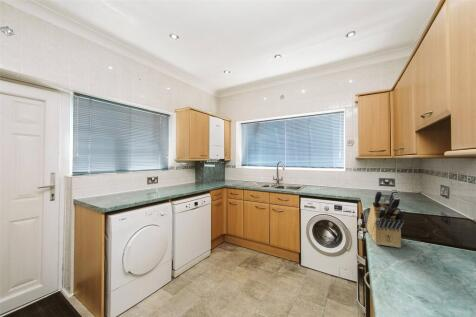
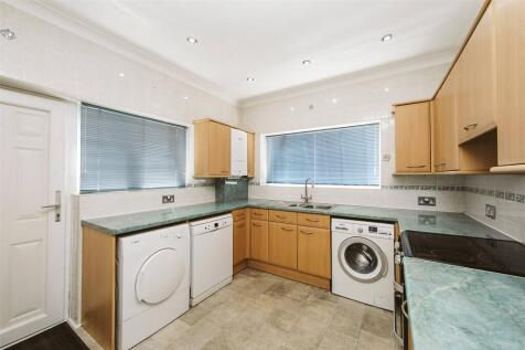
- knife block (383, 213)
